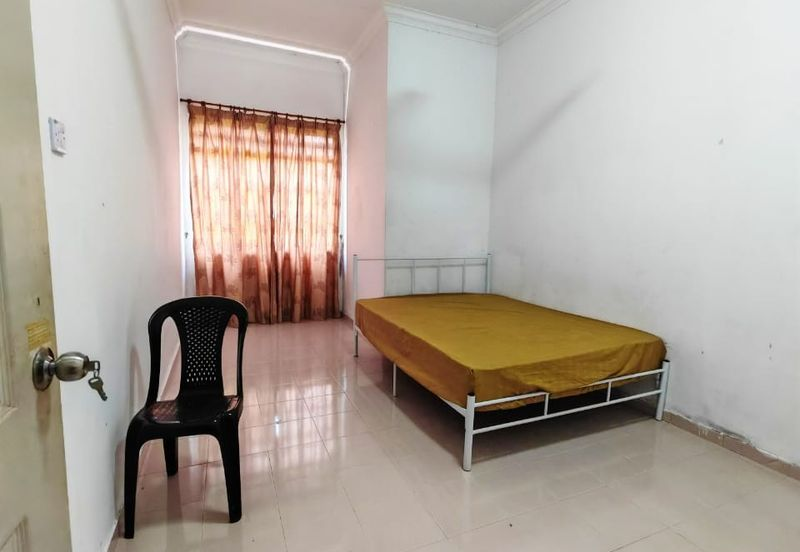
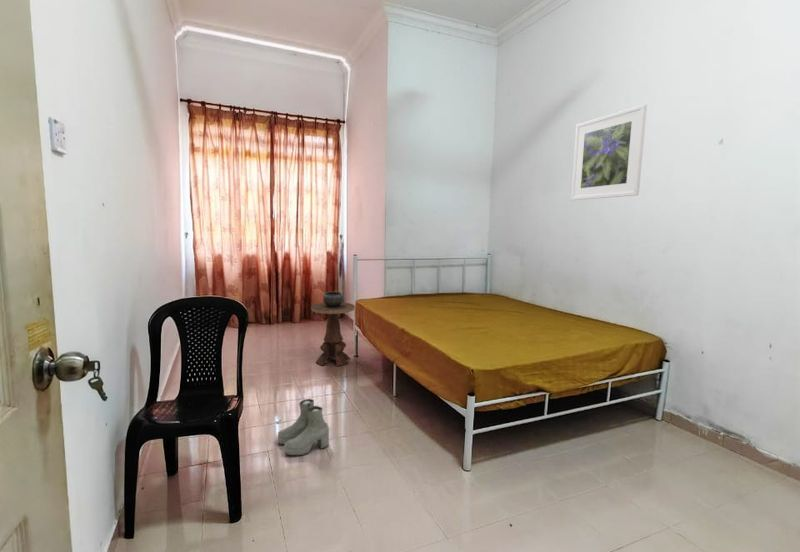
+ boots (303, 425)
+ side table (333, 327)
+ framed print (605, 157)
